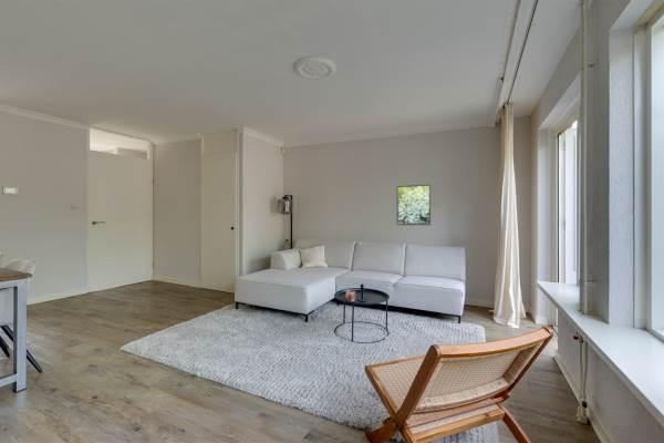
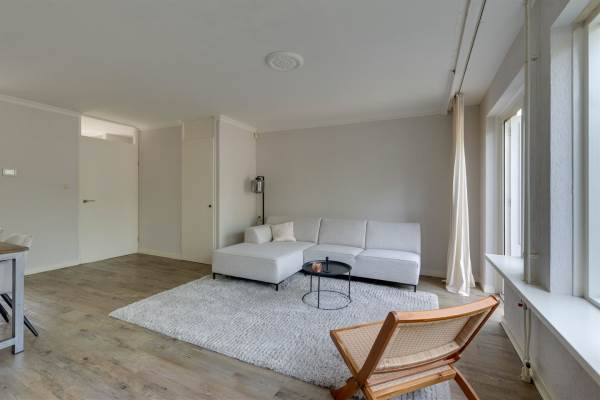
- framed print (413, 205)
